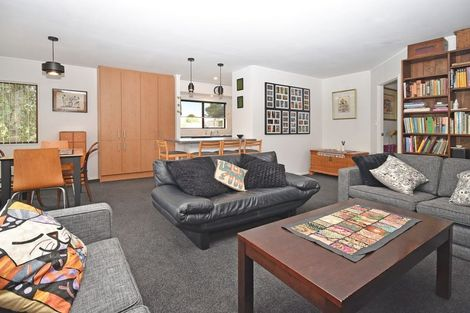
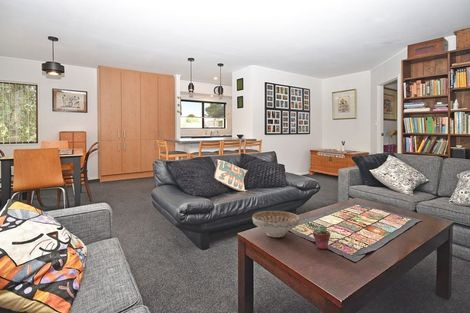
+ potted succulent (321, 236)
+ decorative bowl (275, 225)
